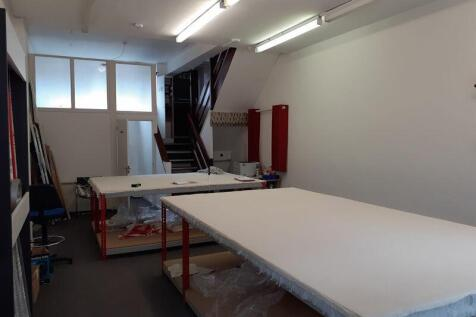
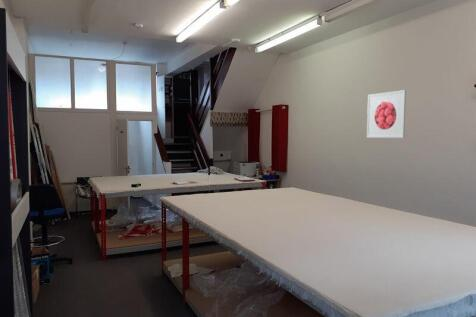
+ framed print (385, 115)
